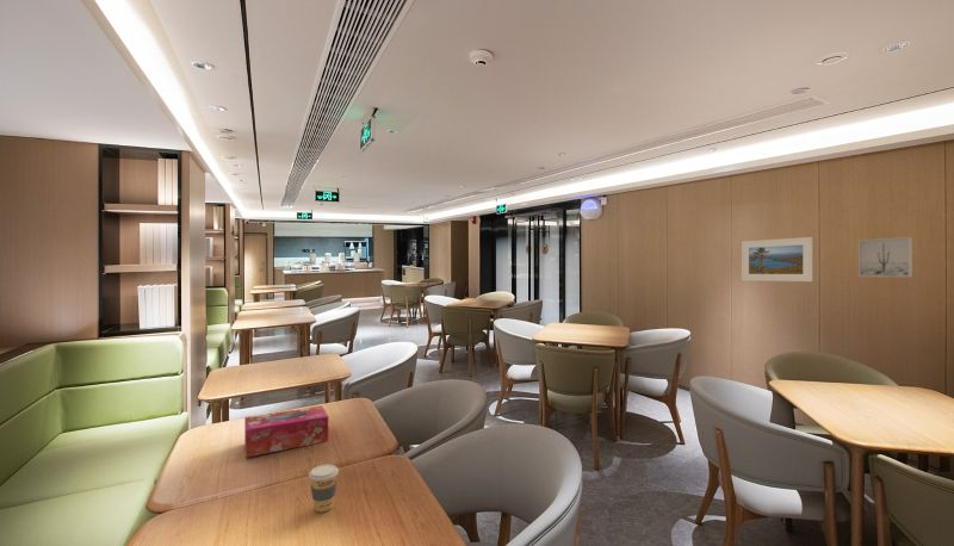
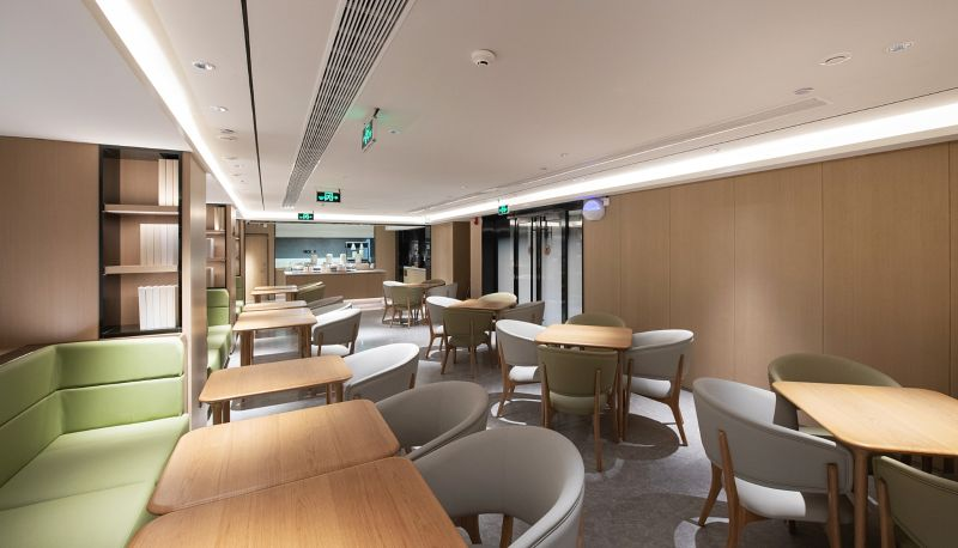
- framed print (774, 260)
- coffee cup (323, 488)
- wall art (884, 258)
- tissue box (286, 429)
